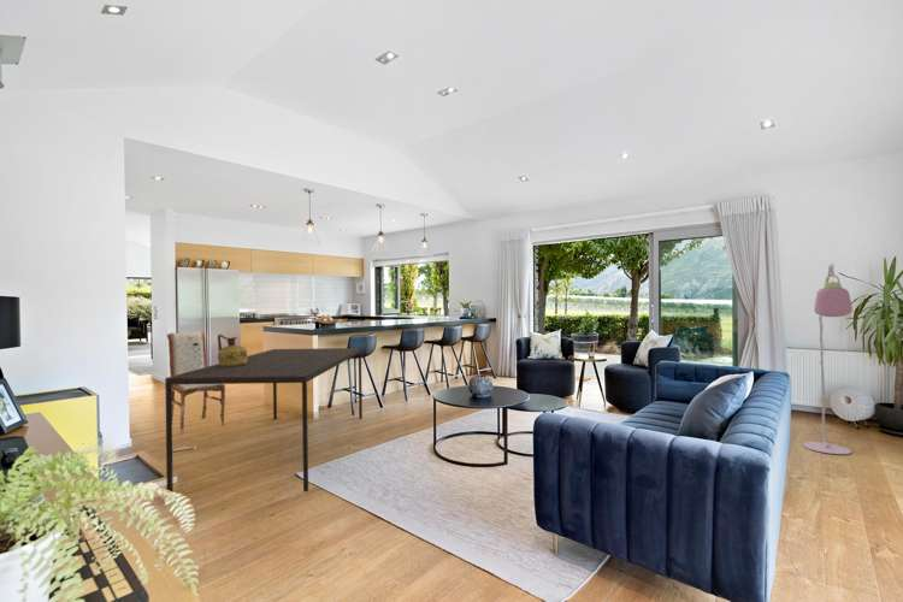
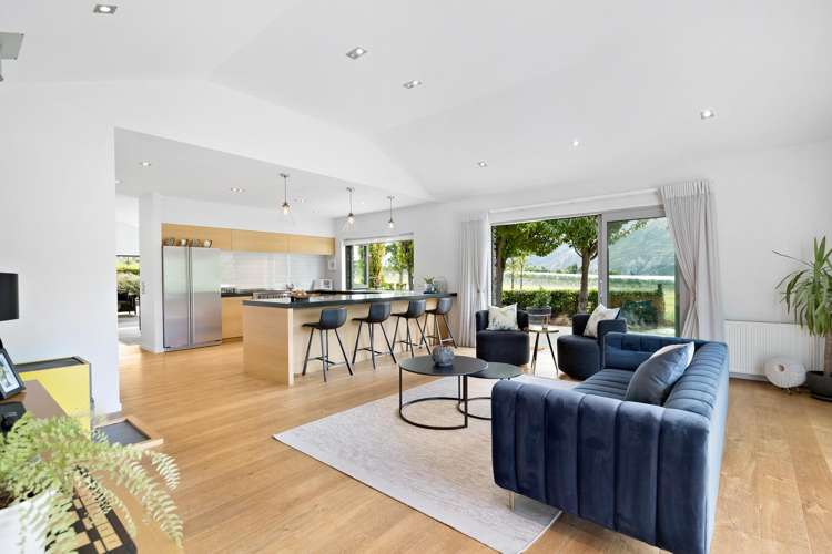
- dining table (276, 403)
- floor lamp (822, 354)
- ceramic jug (232, 349)
- dining chair (189, 388)
